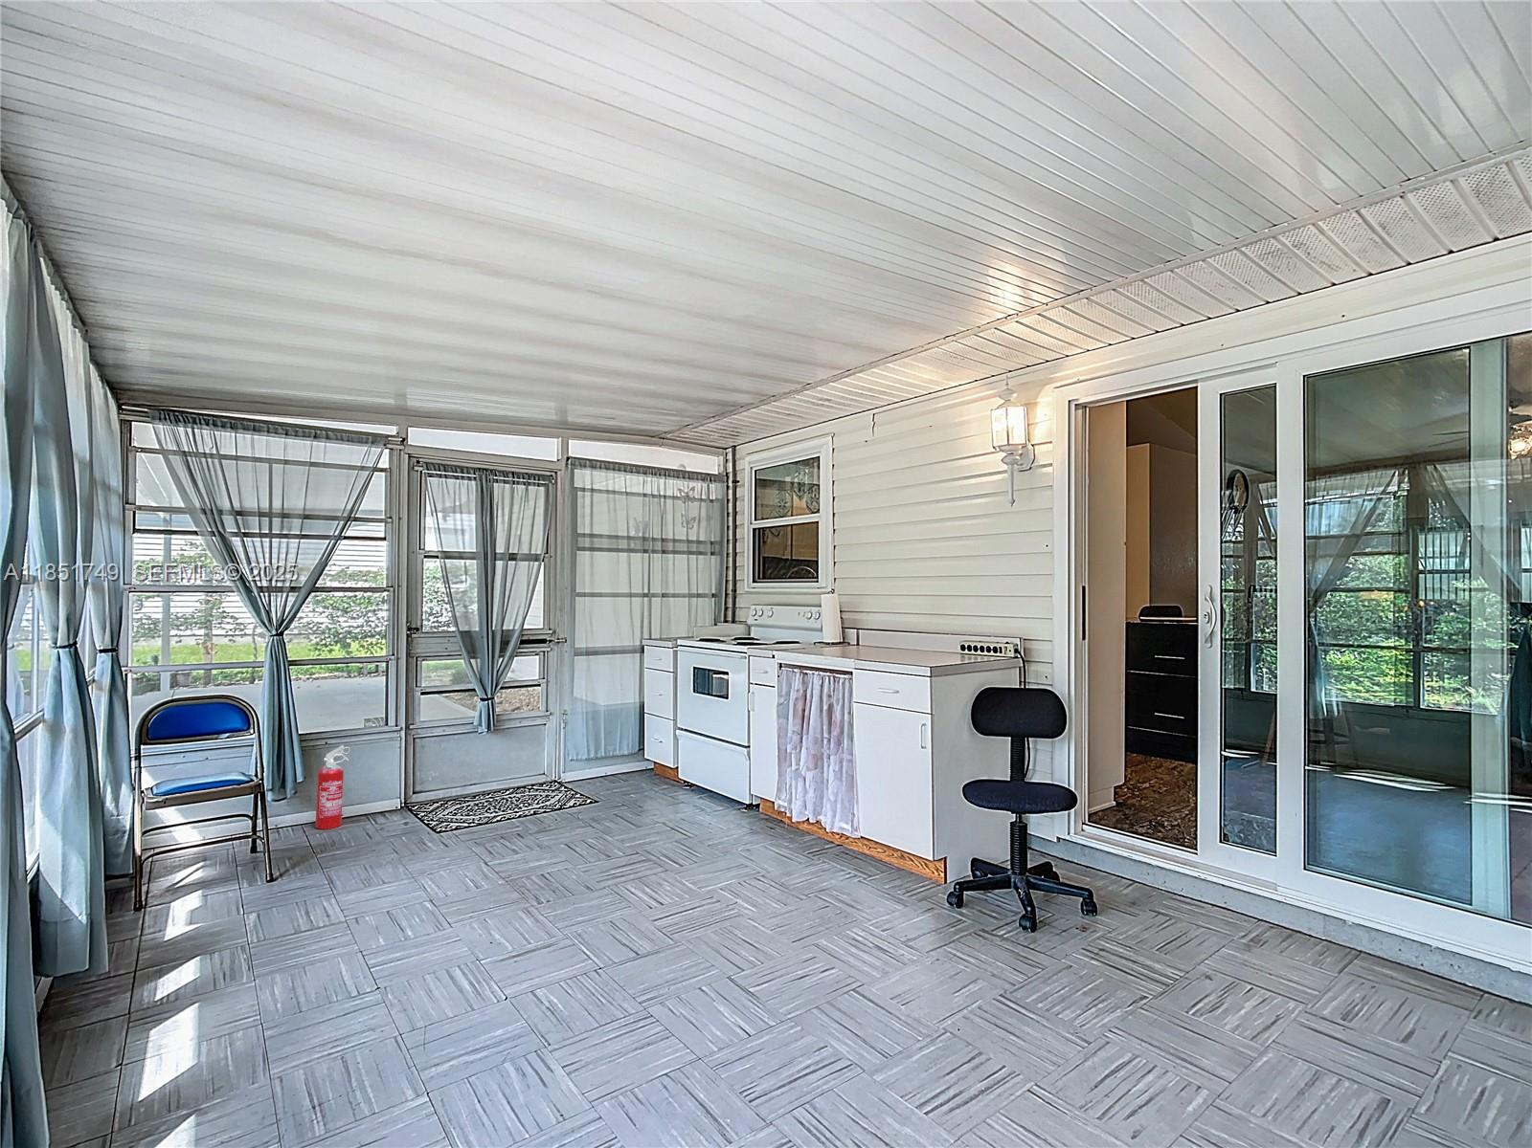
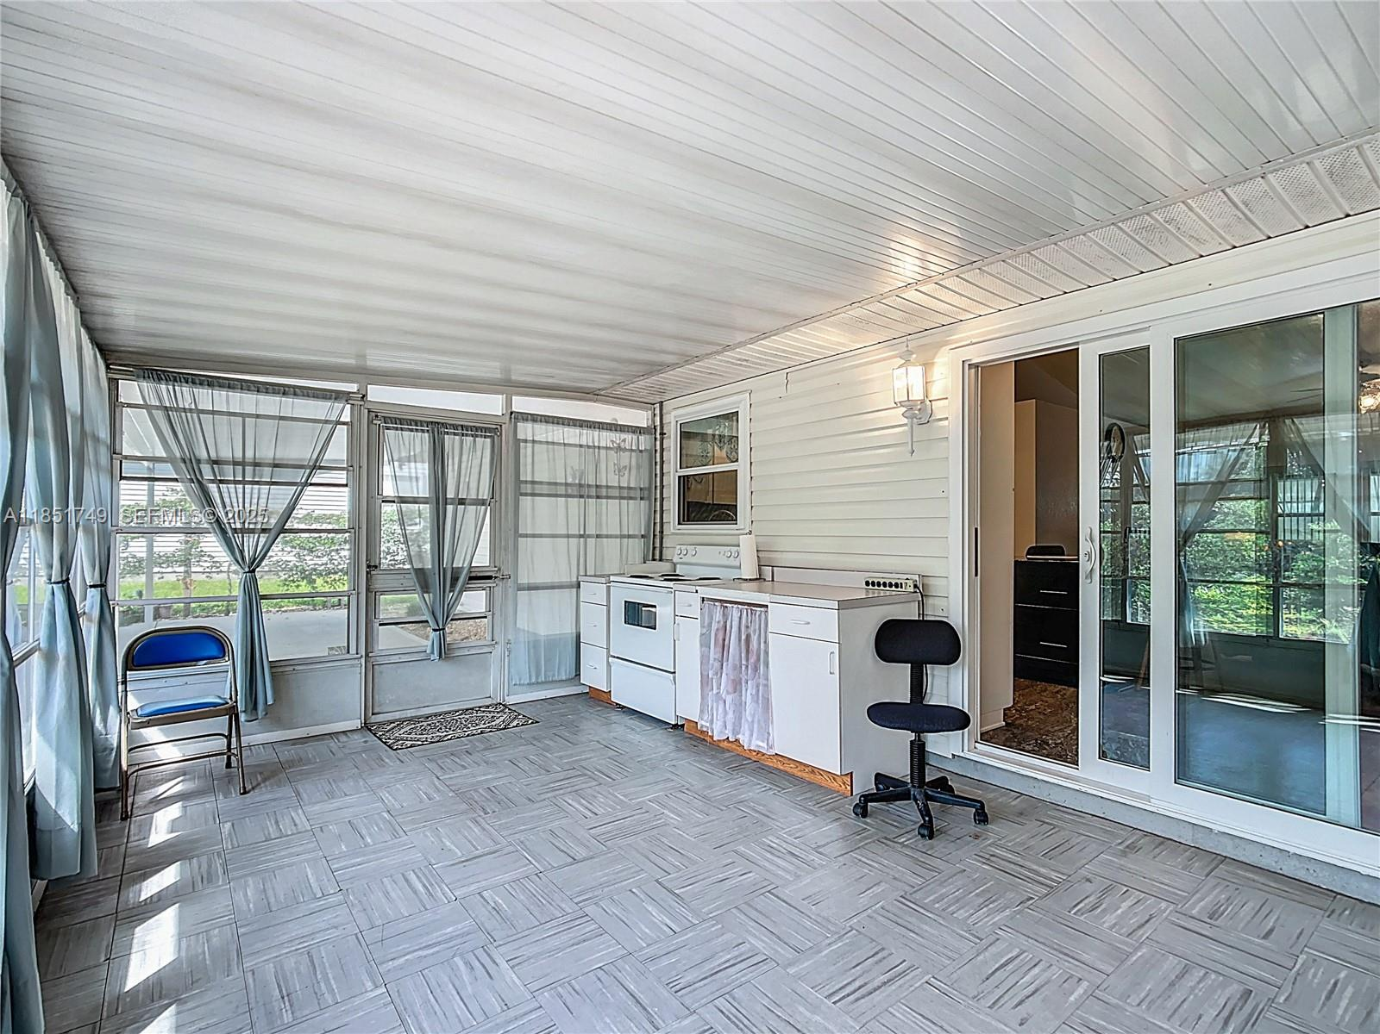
- fire extinguisher (332, 785)
